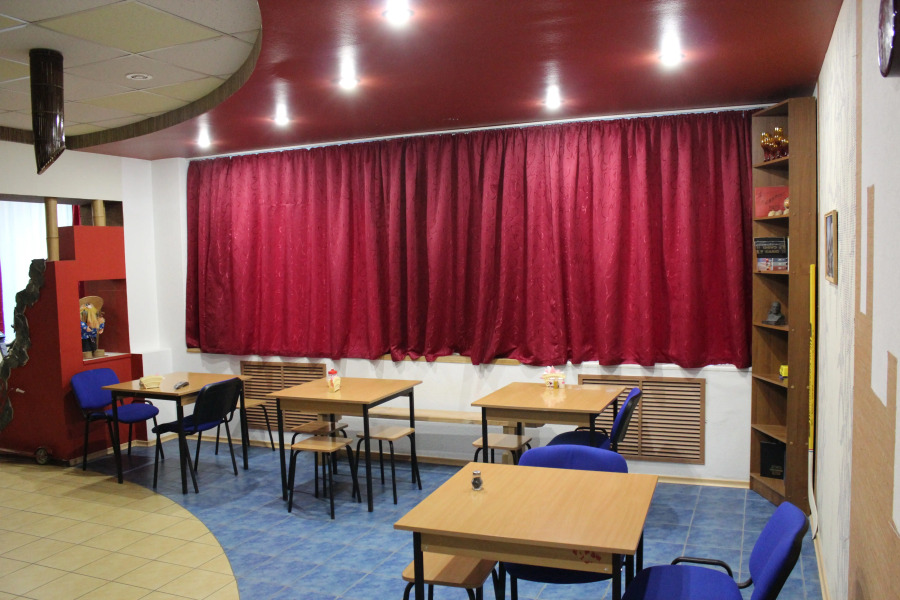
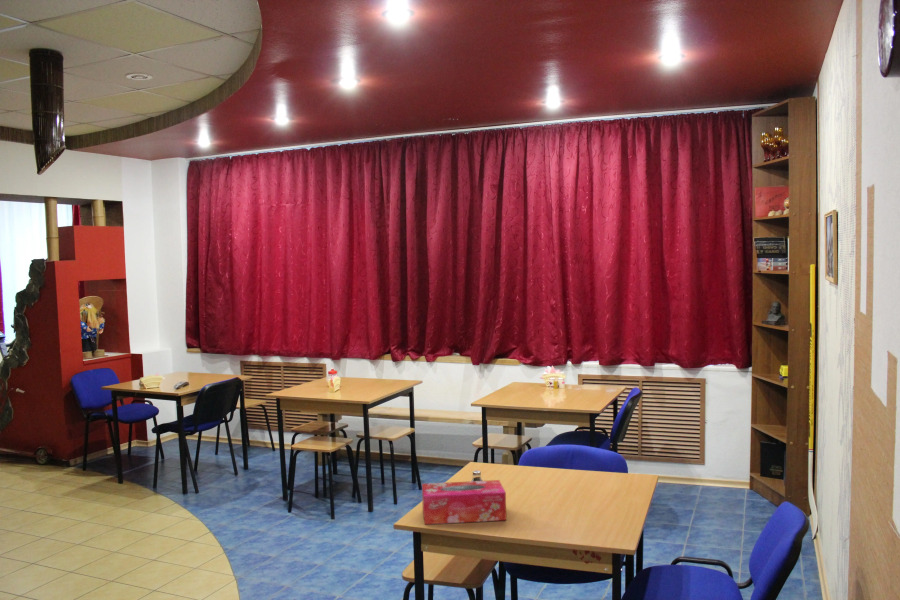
+ tissue box (463, 501)
